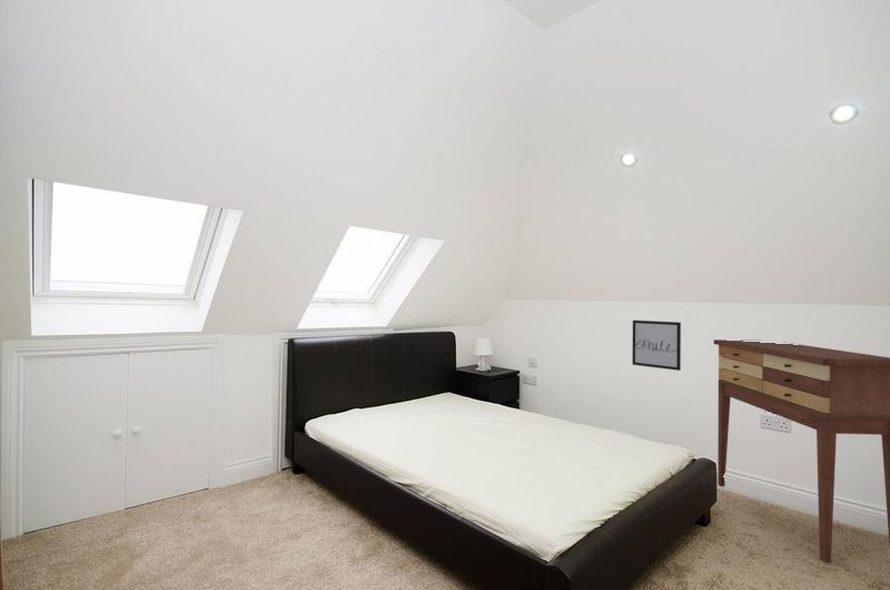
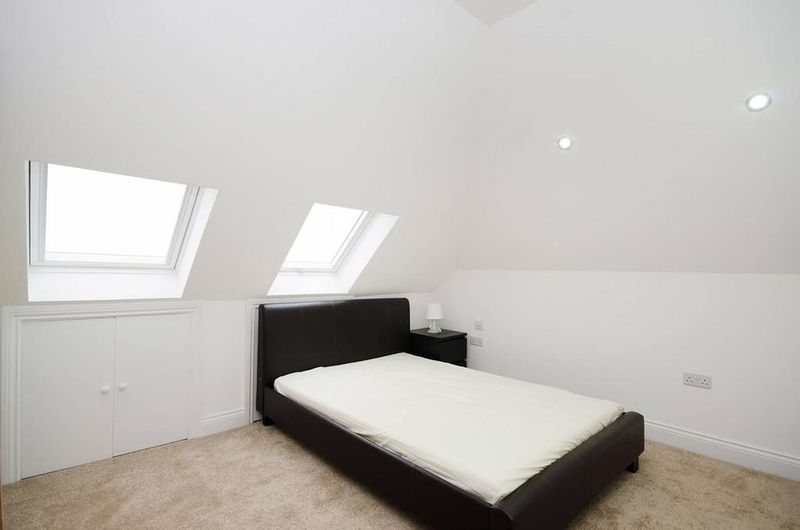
- console table (797, 422)
- wall art (655, 344)
